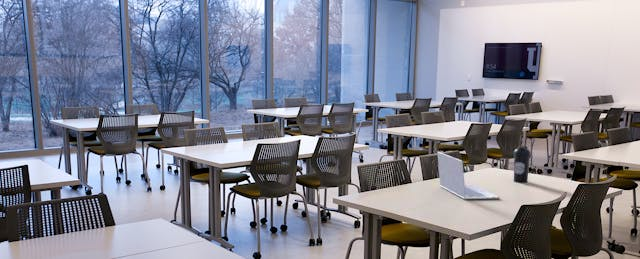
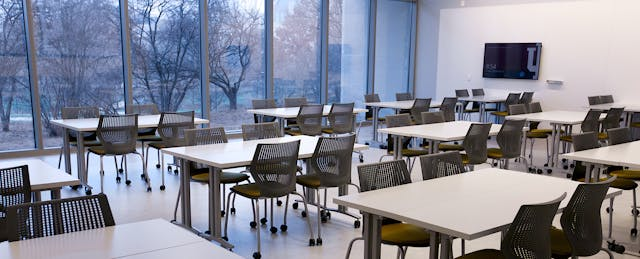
- laptop (463, 174)
- water bottle (521, 164)
